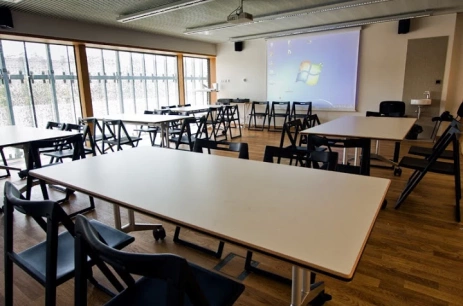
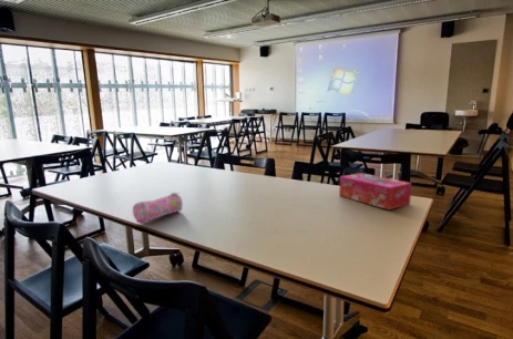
+ tissue box (373, 189)
+ pencil case (158, 206)
